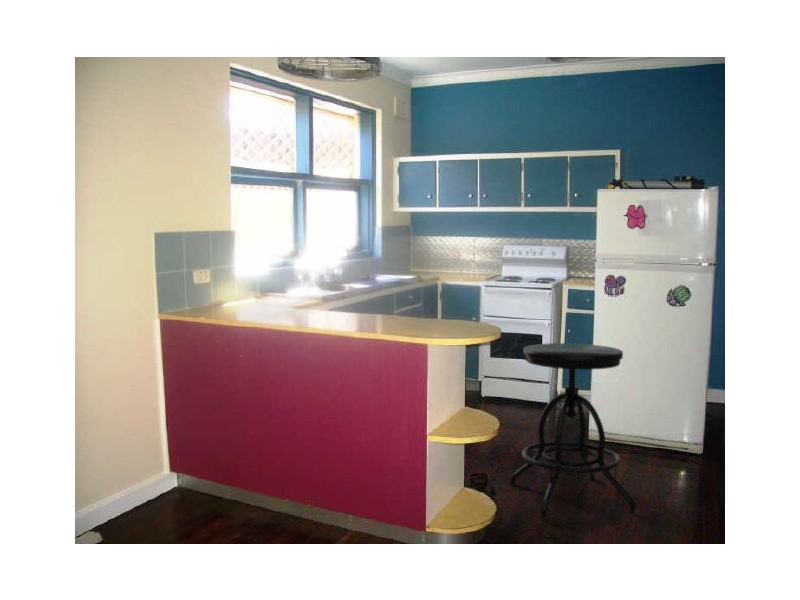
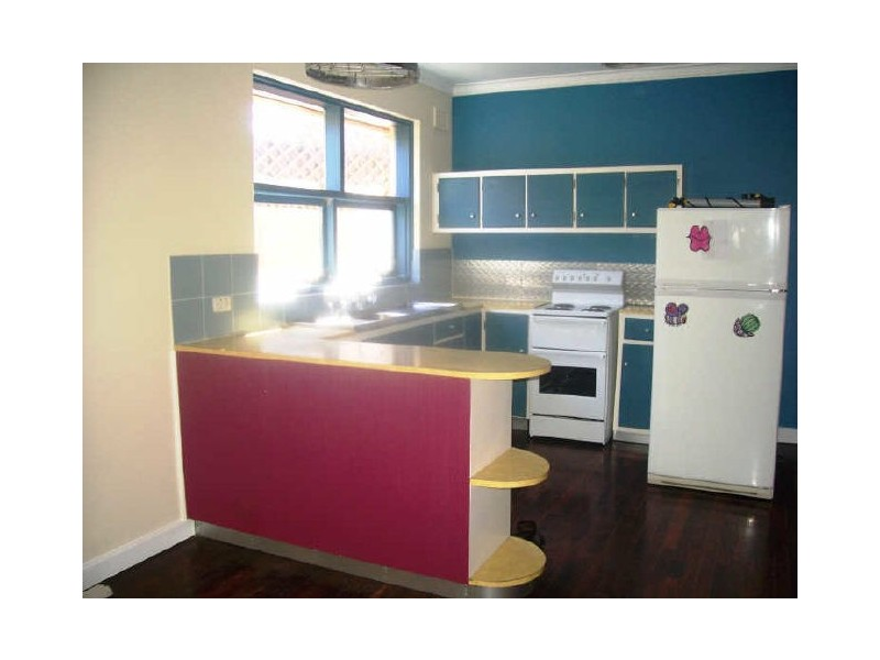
- stool (570, 417)
